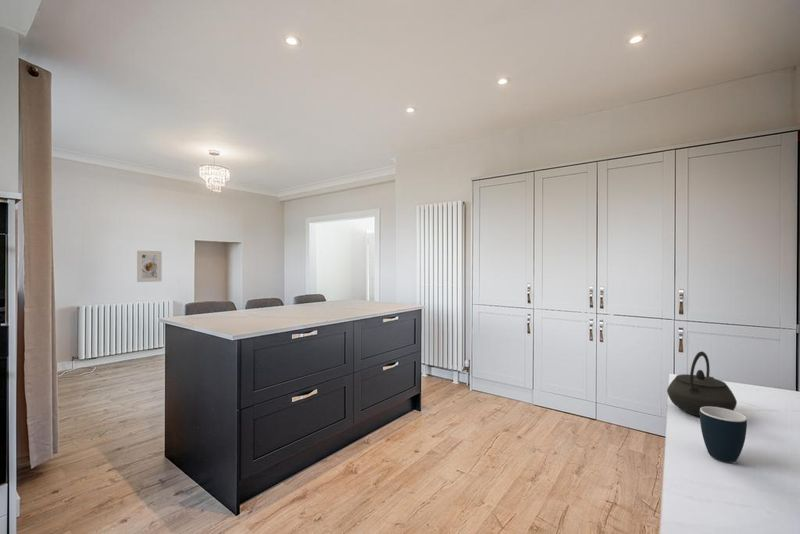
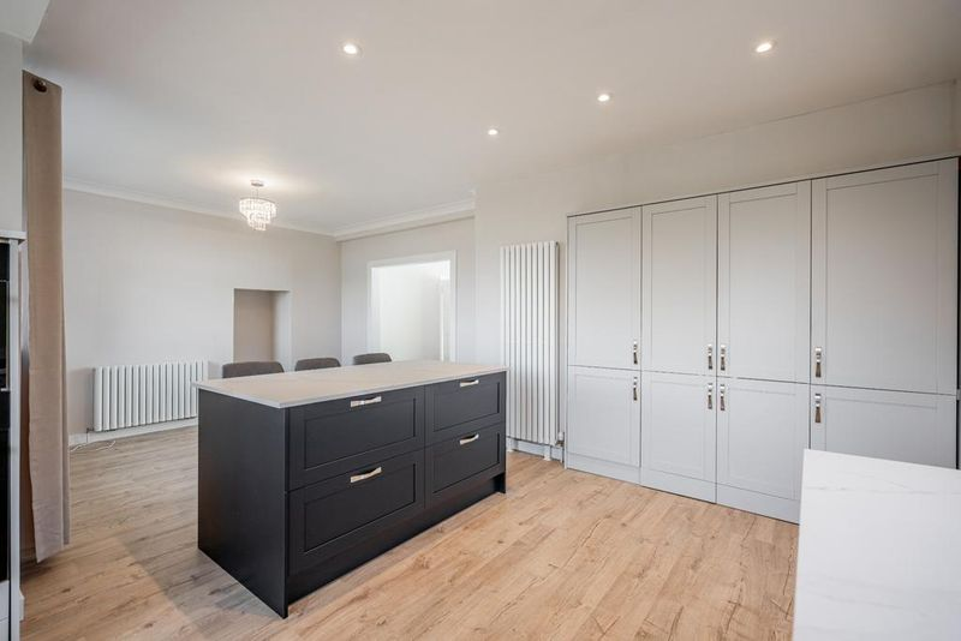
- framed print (149, 266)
- kettle (701, 381)
- mug (722, 433)
